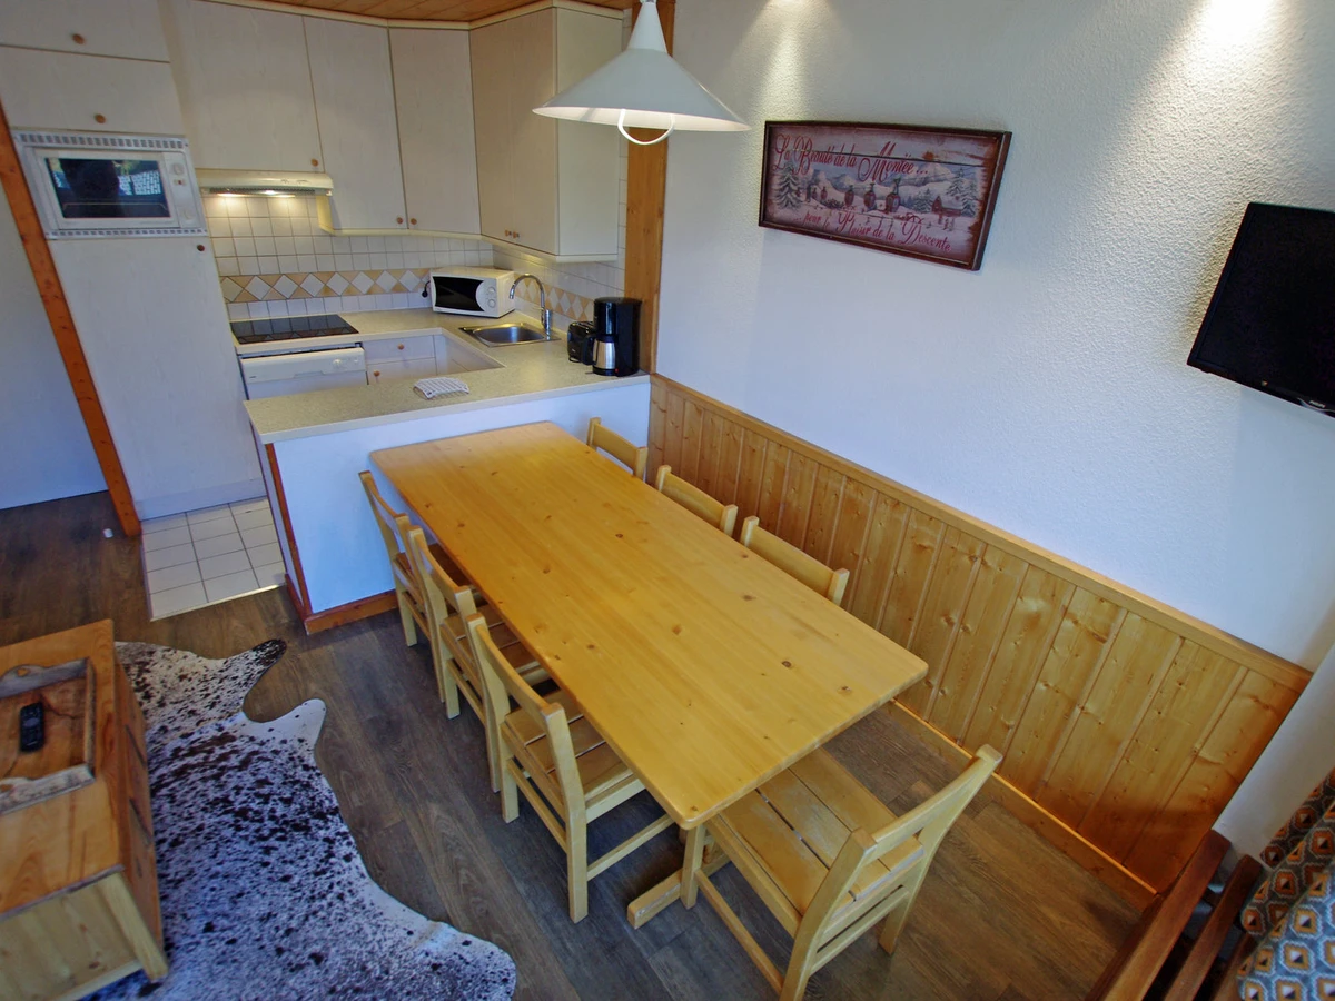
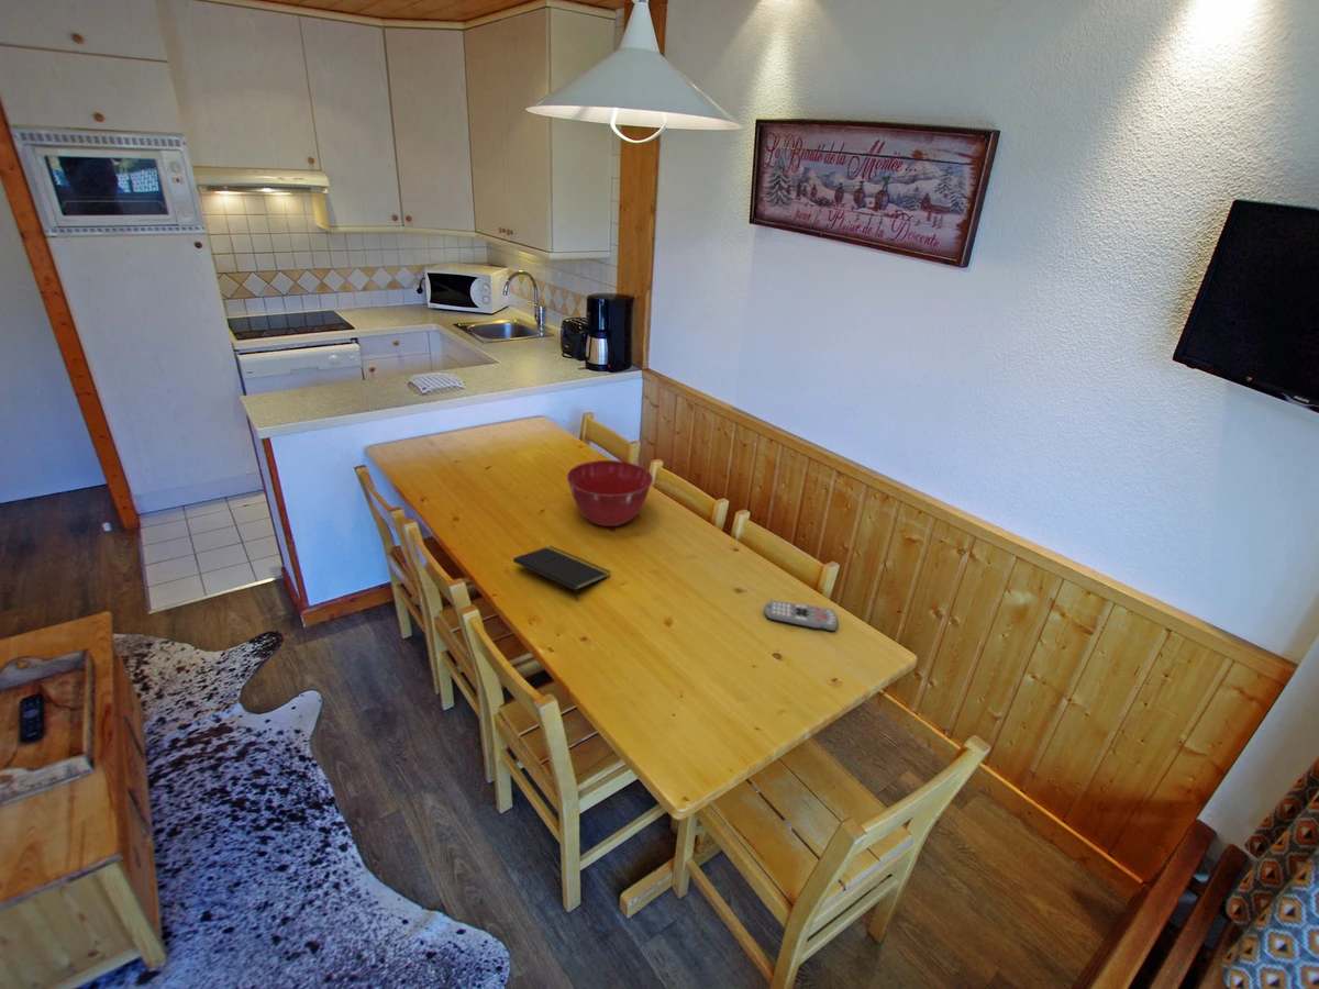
+ mixing bowl (609, 497)
+ remote control (800, 614)
+ notepad (562, 566)
